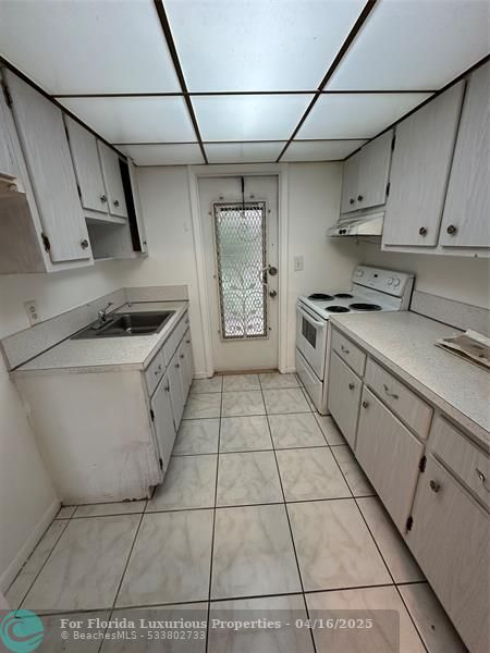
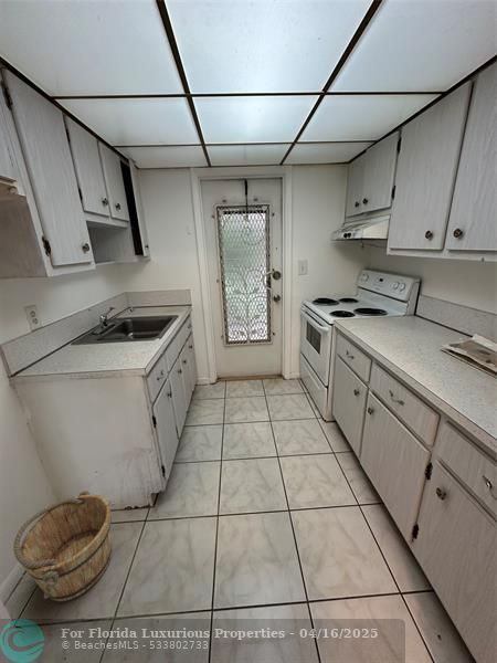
+ bucket (71, 543)
